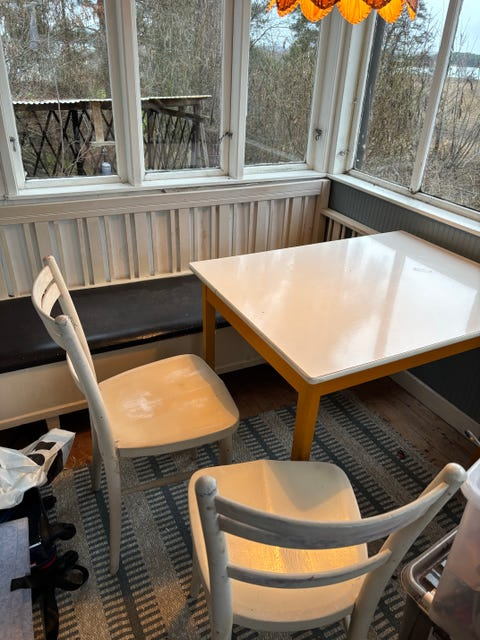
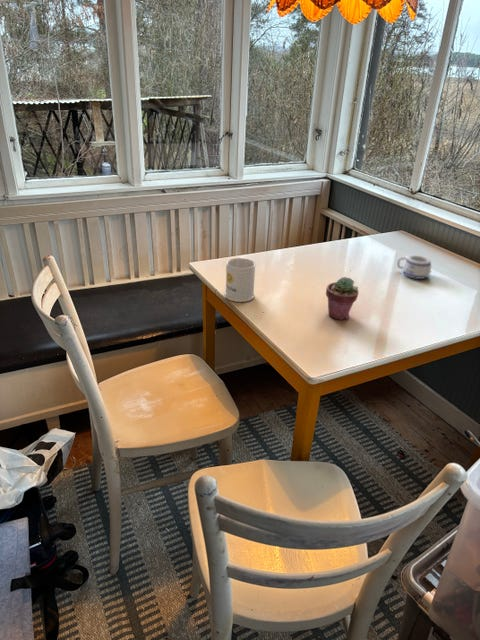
+ potted succulent (341, 296)
+ mug (237, 278)
+ mug (413, 265)
